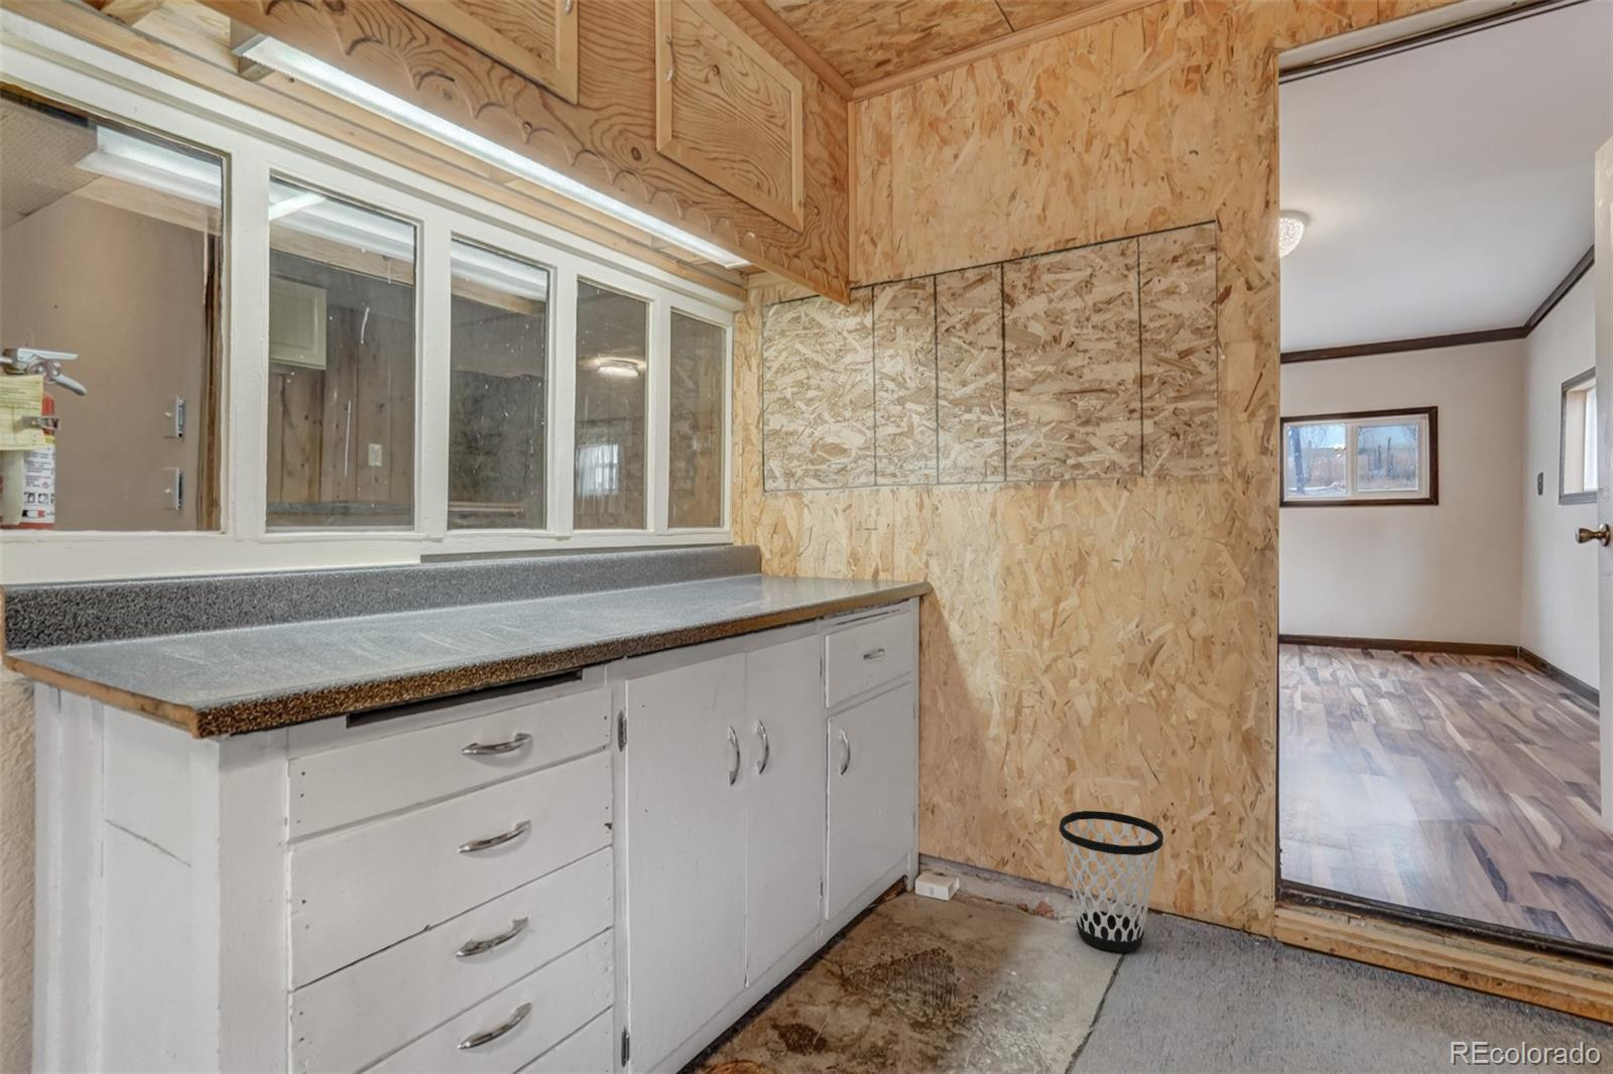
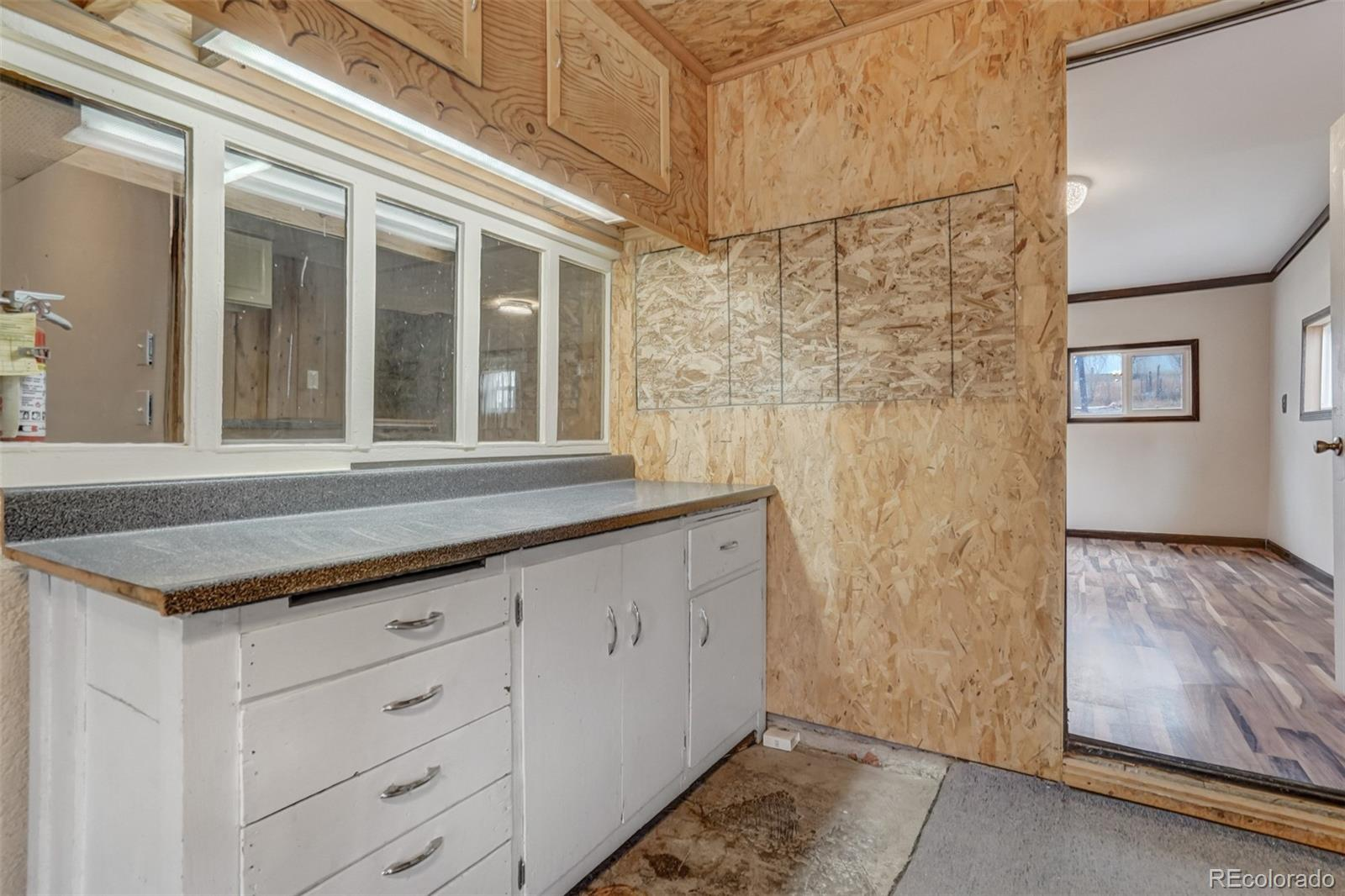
- wastebasket (1109, 881)
